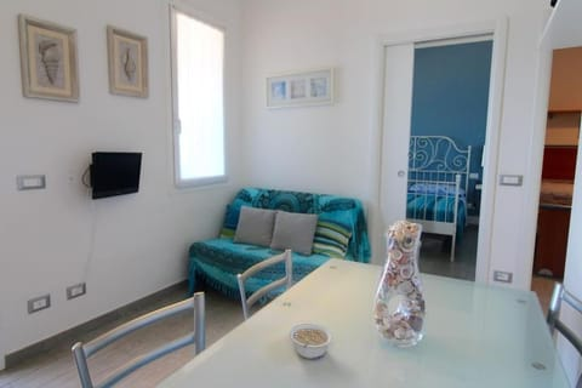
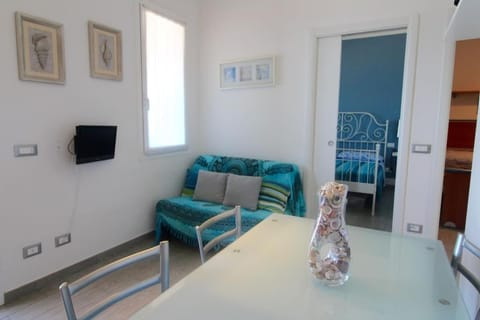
- legume (310, 341)
